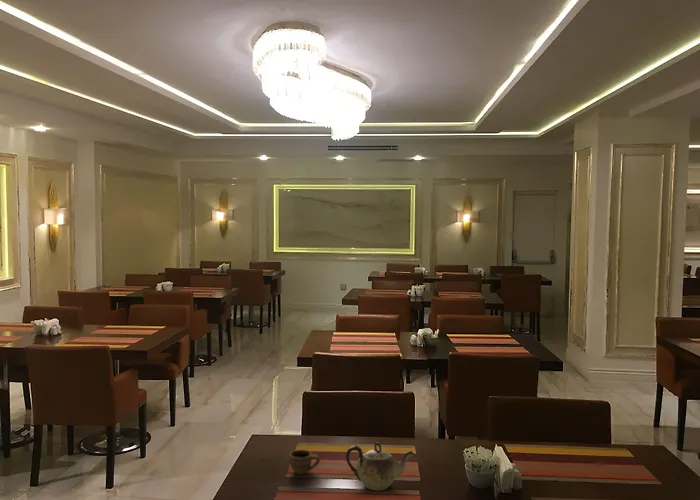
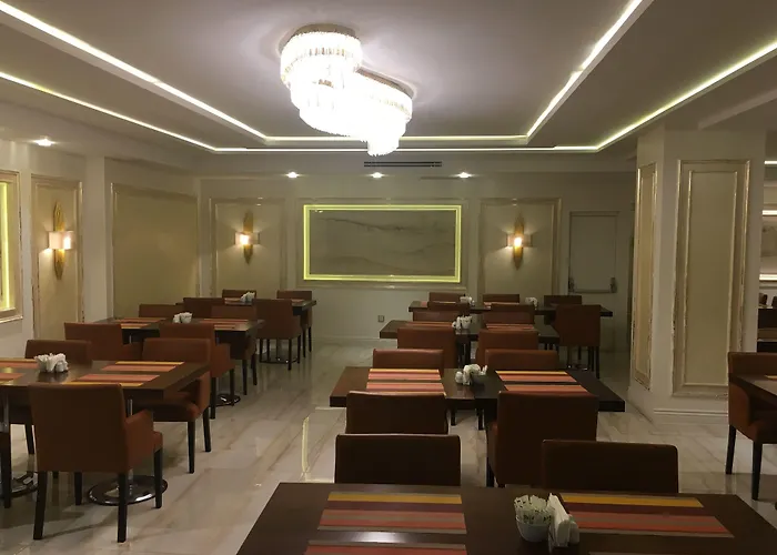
- cup (304, 463)
- teapot (380, 464)
